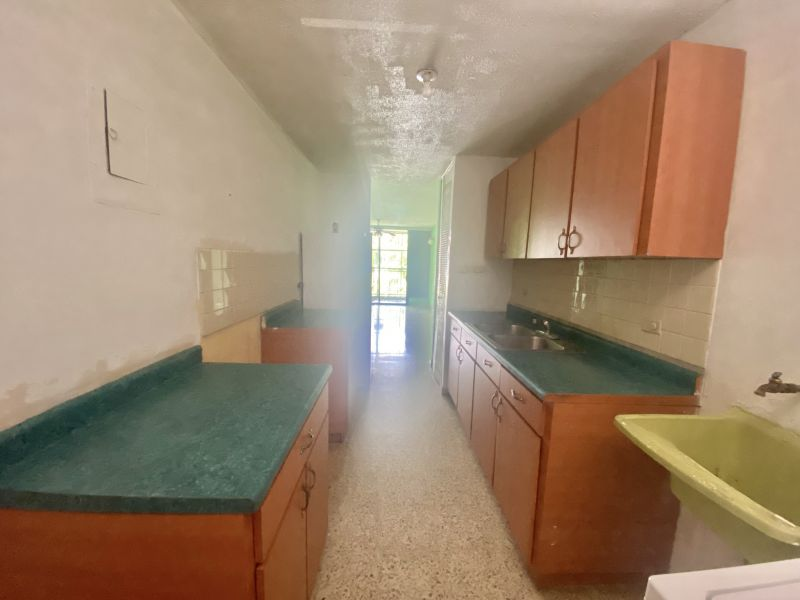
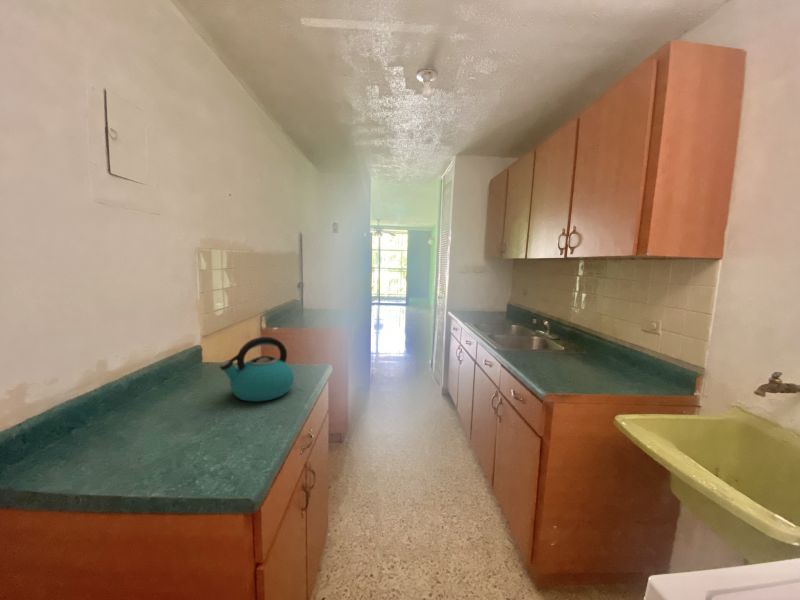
+ kettle (258, 366)
